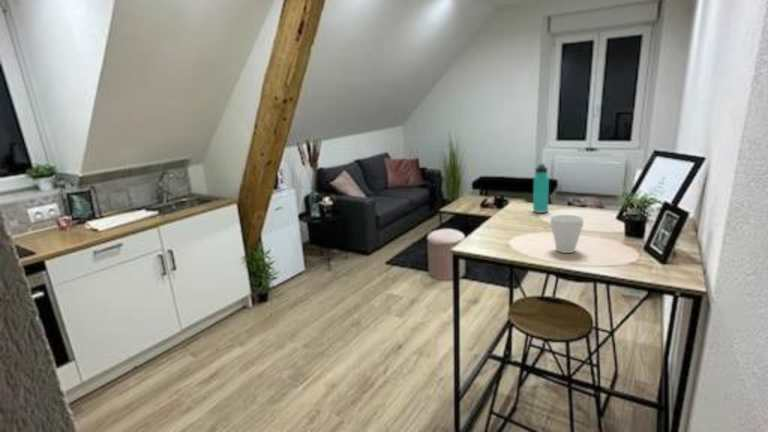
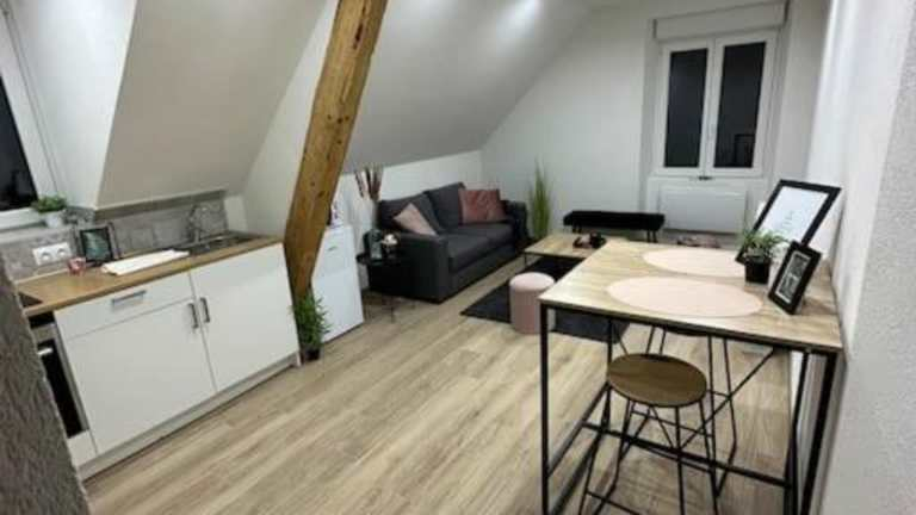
- cup (566, 234)
- thermos bottle (541, 187)
